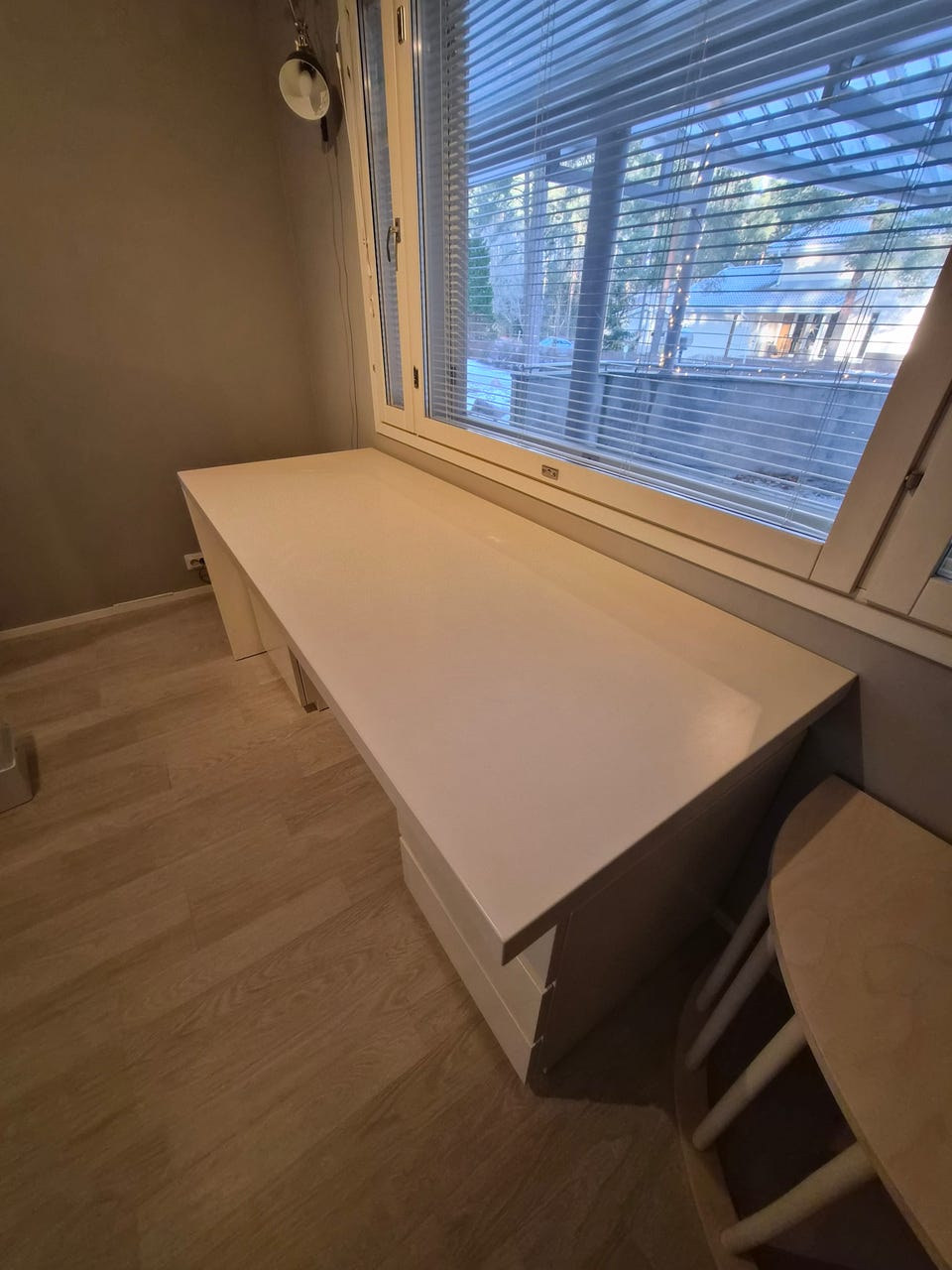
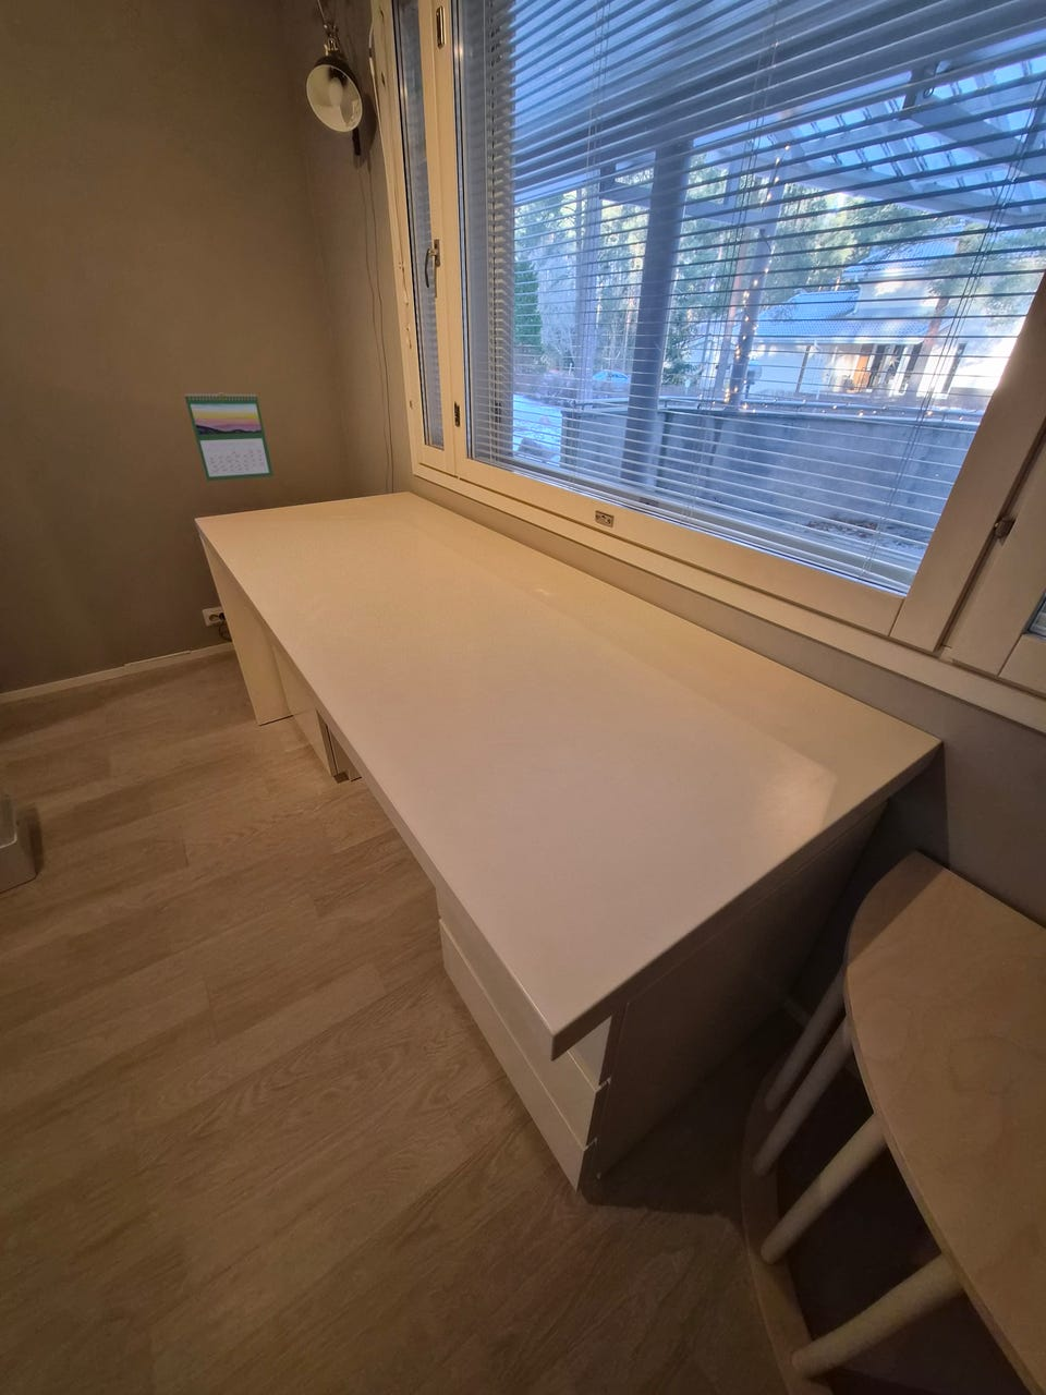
+ calendar (231, 436)
